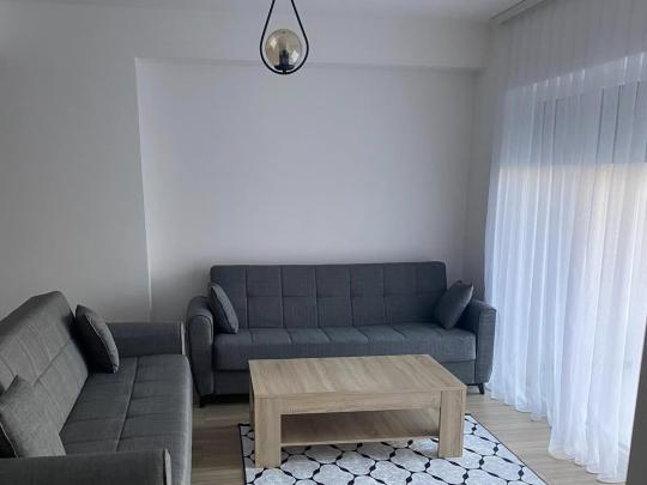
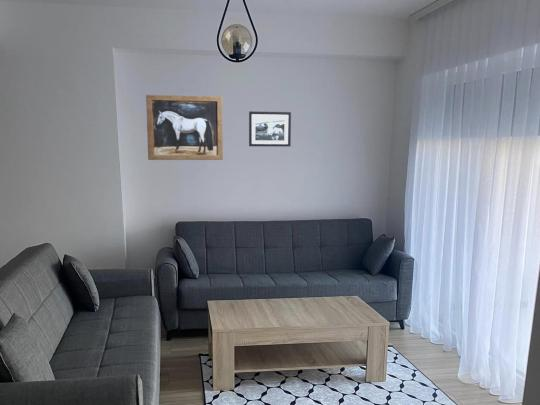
+ wall art (185, 128)
+ picture frame (270, 129)
